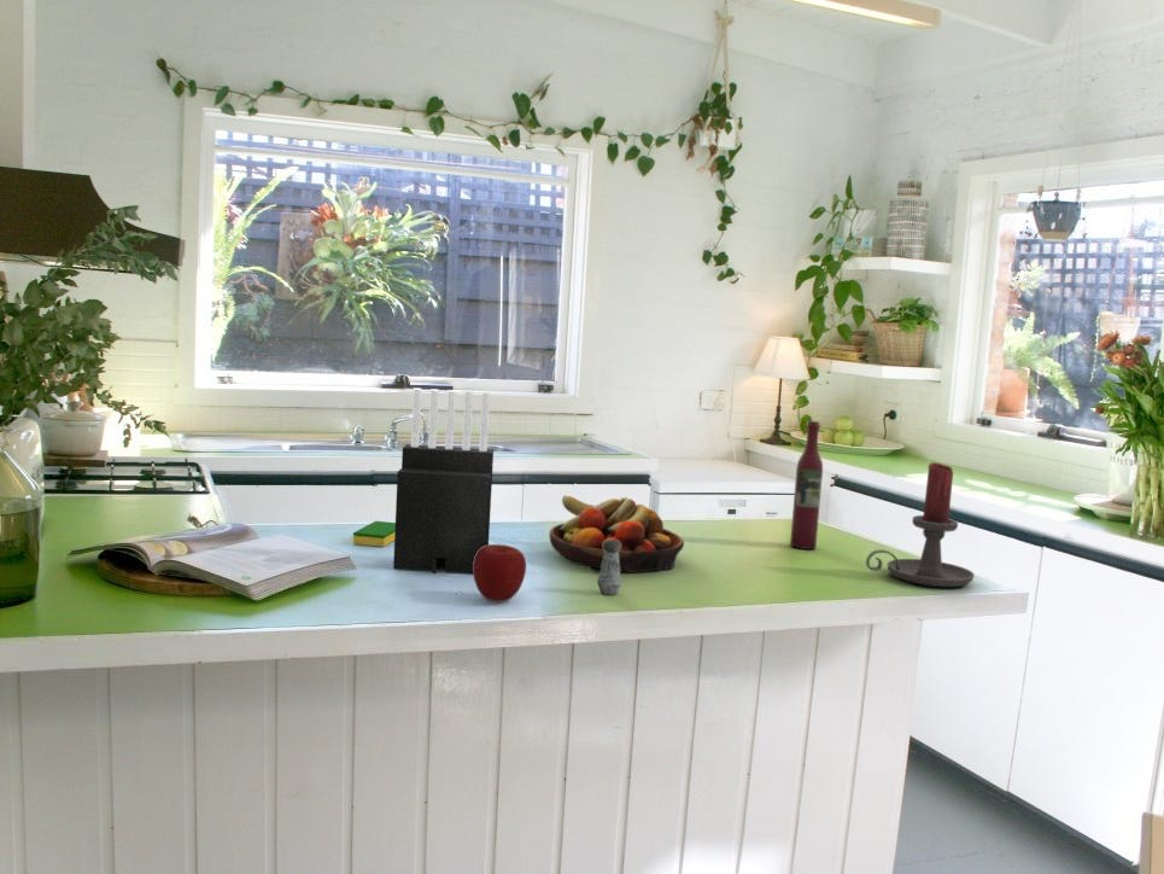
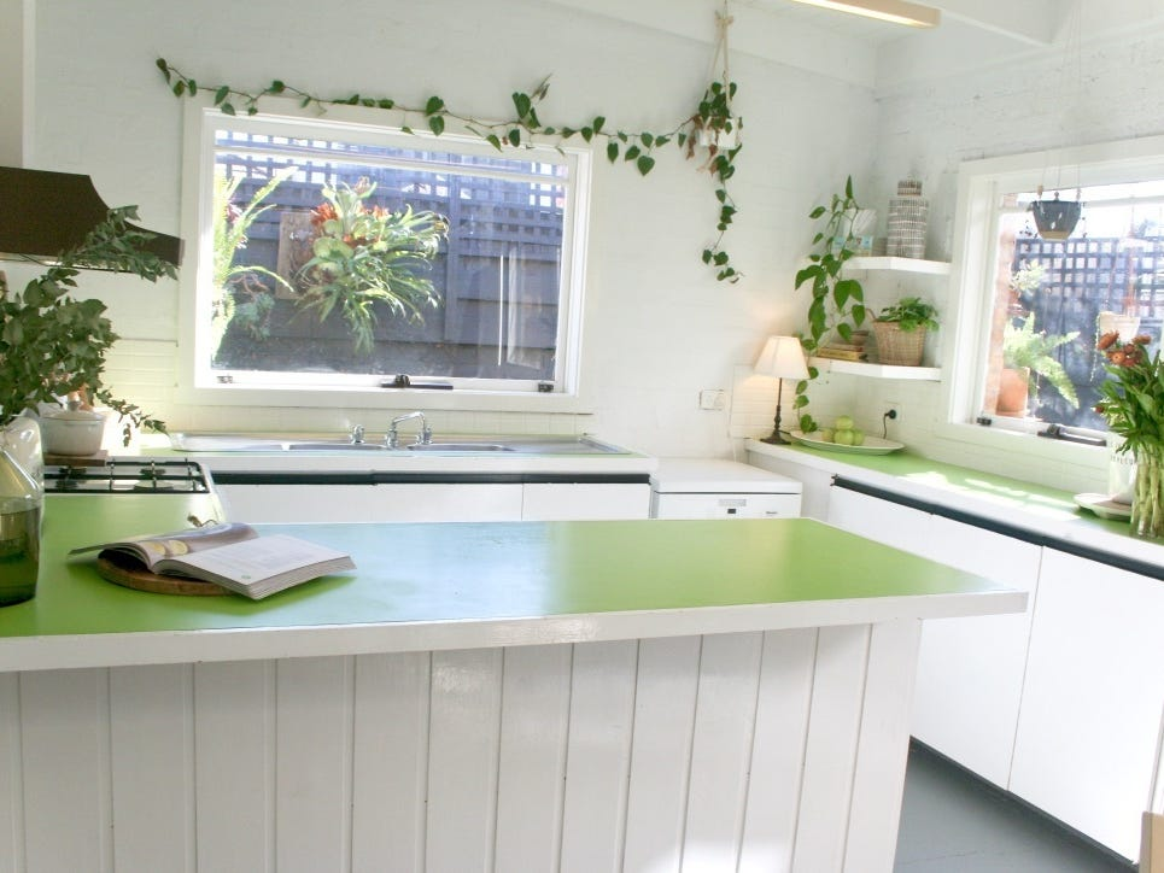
- wine bottle (808, 484)
- candle holder (923, 520)
- fruit bowl (615, 529)
- dish sponge (379, 532)
- knife block (445, 479)
- salt shaker (610, 566)
- apple (498, 572)
